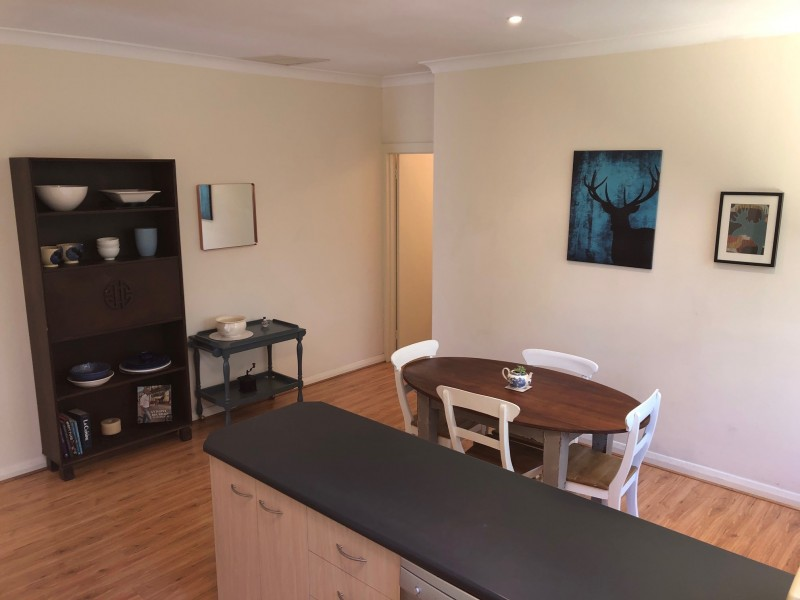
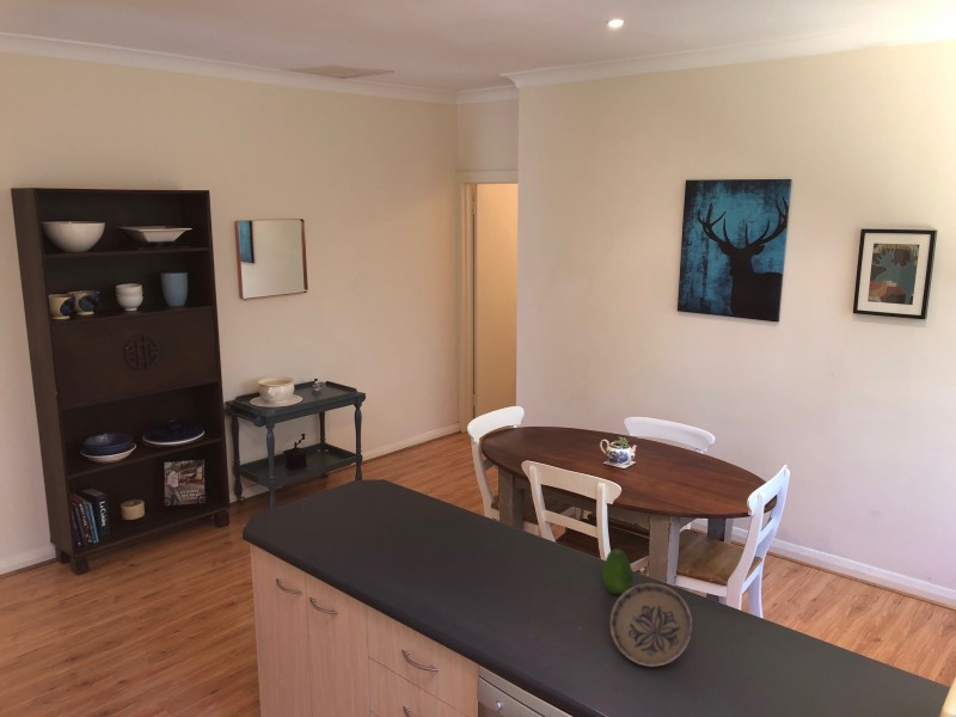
+ fruit (618, 571)
+ bowl (650, 624)
